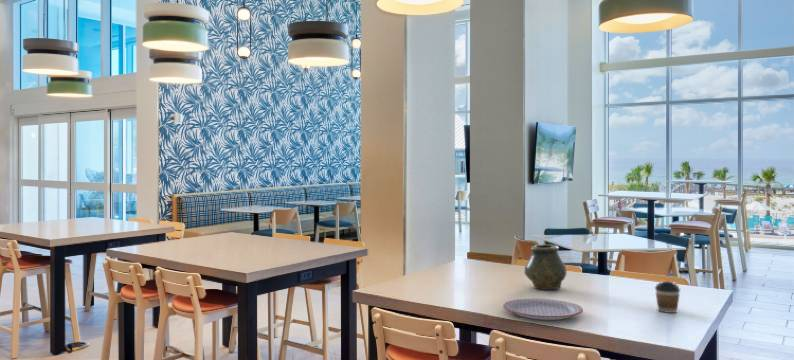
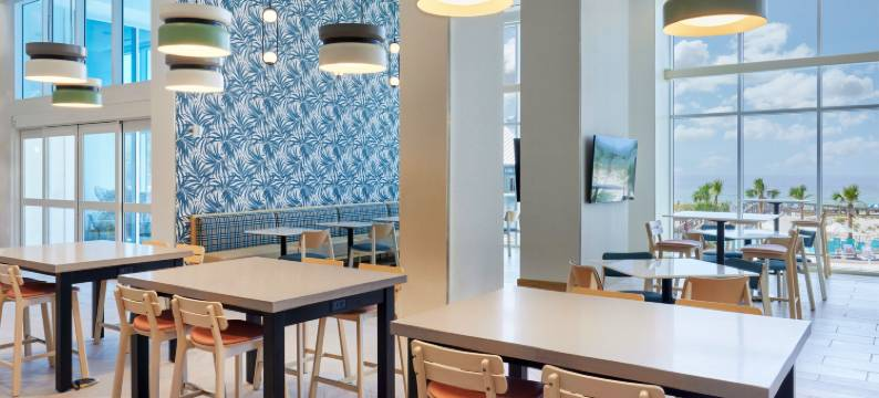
- plate (542, 309)
- vase (545, 266)
- coffee cup (667, 295)
